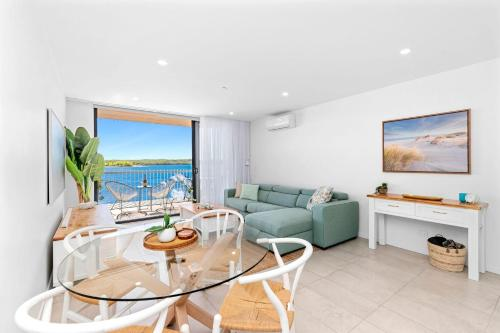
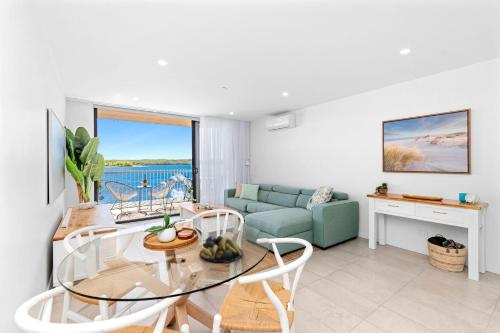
+ fruit bowl (221, 245)
